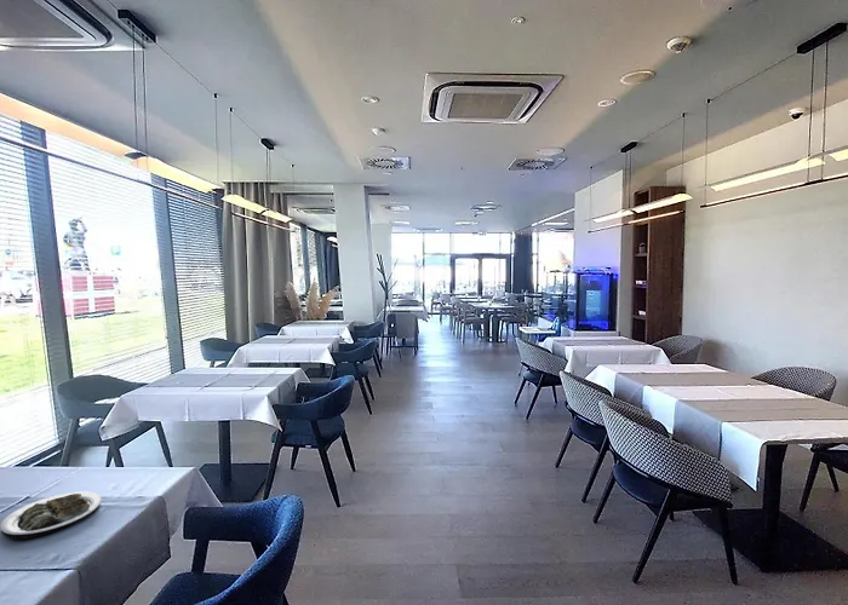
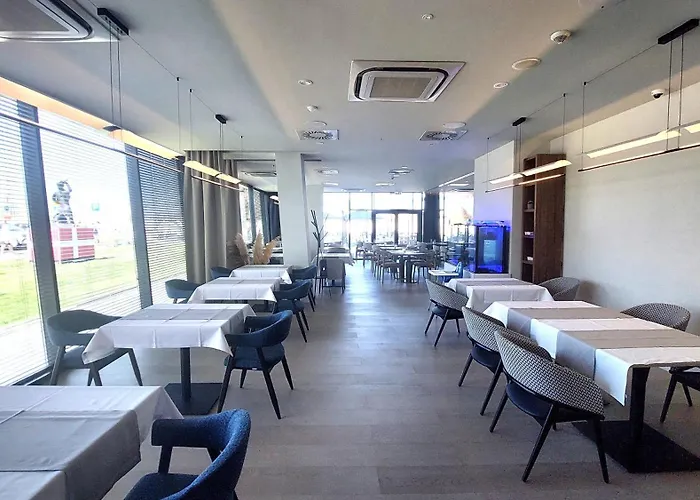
- plate (53, 511)
